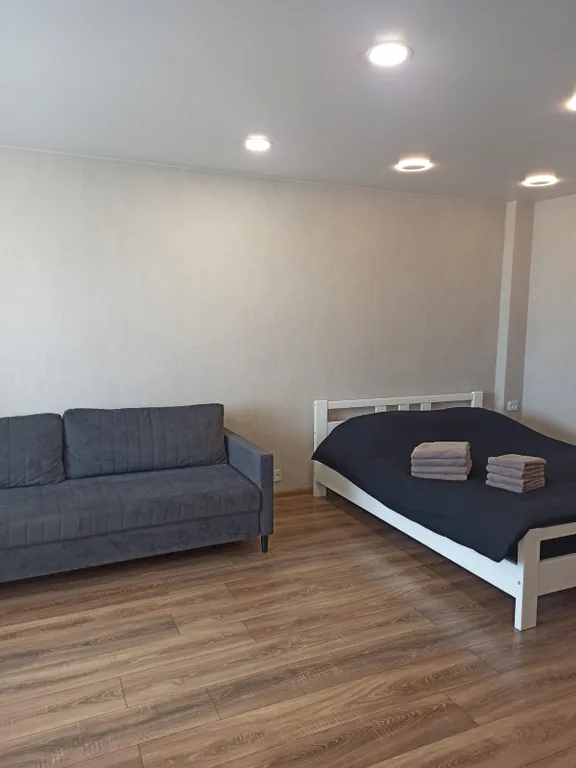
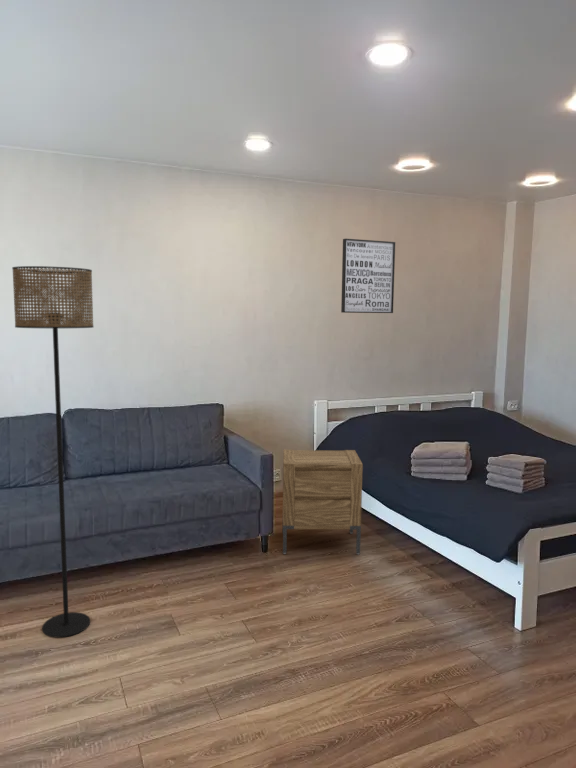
+ floor lamp (59, 453)
+ nightstand (320, 500)
+ wall art (368, 276)
